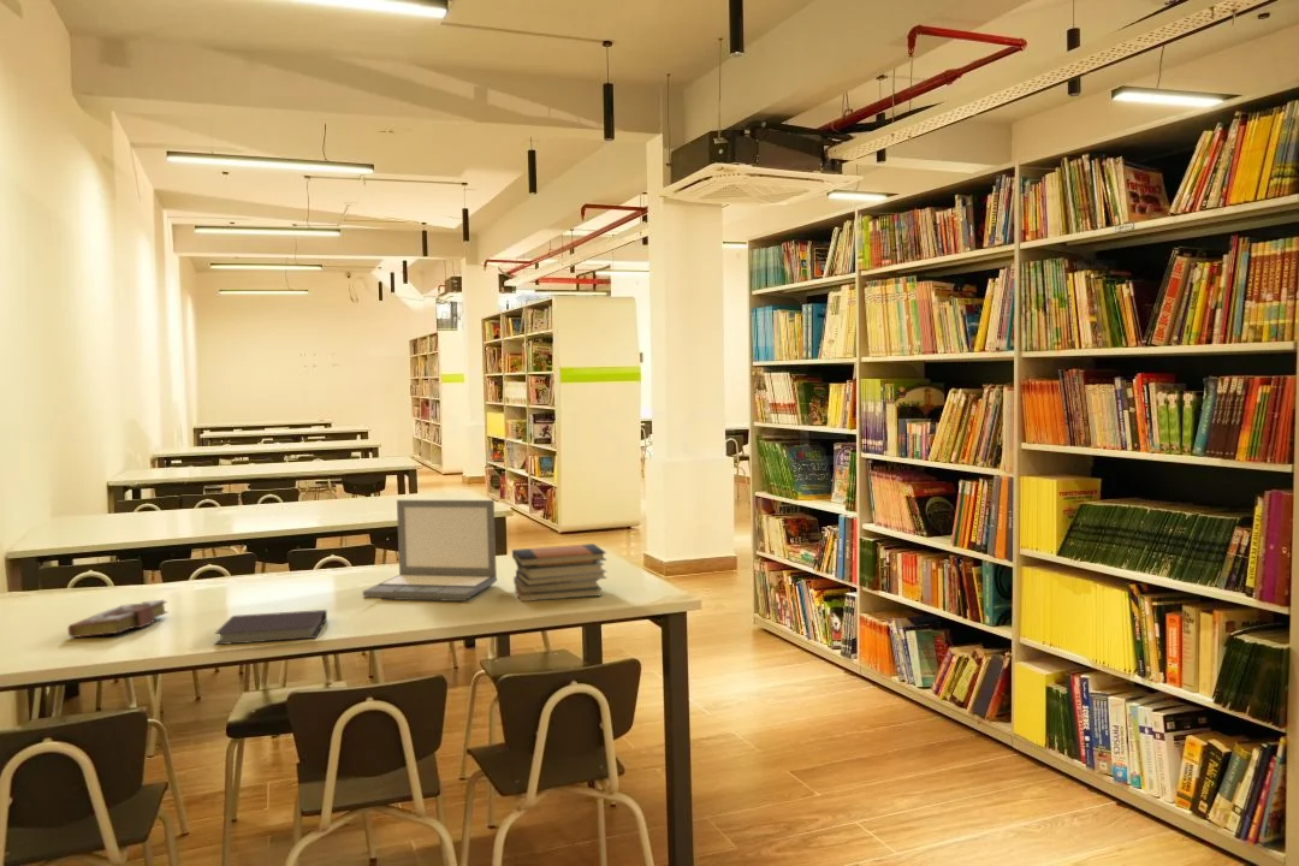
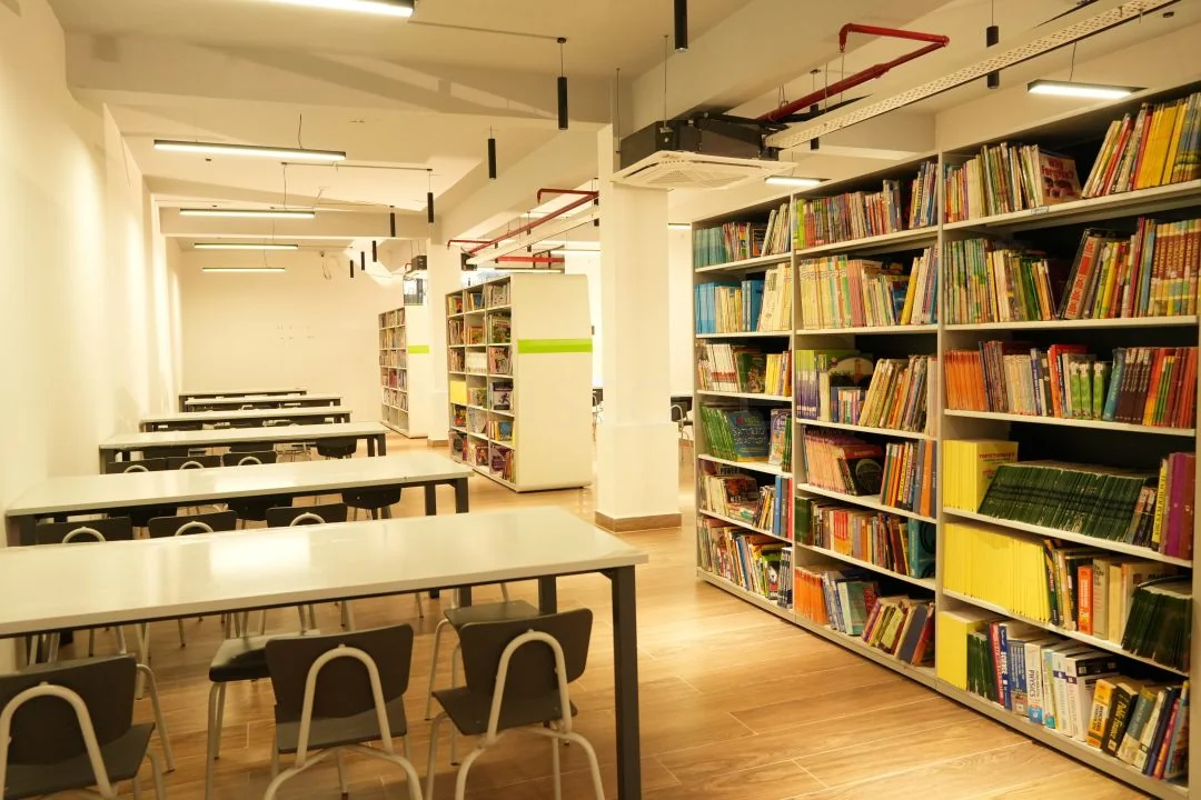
- laptop (431, 547)
- book (121, 617)
- book stack (558, 571)
- notebook (273, 625)
